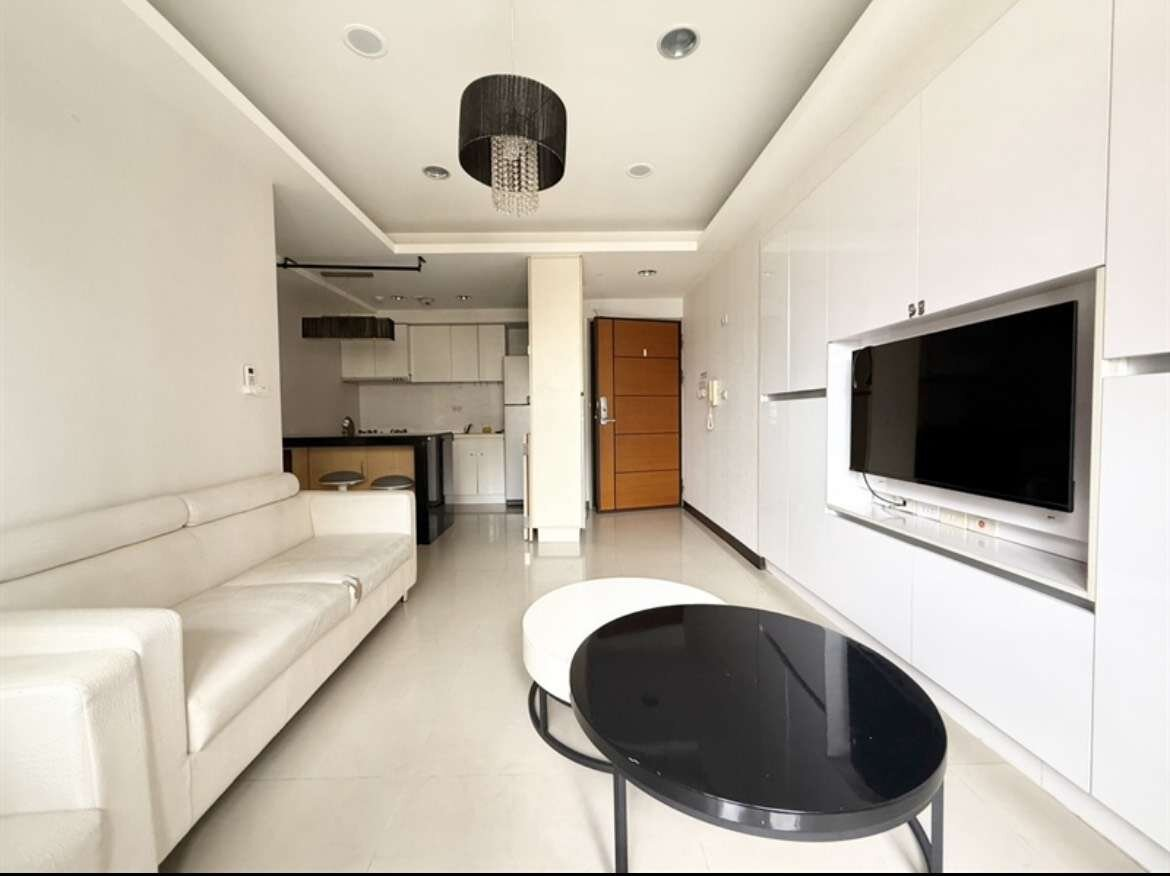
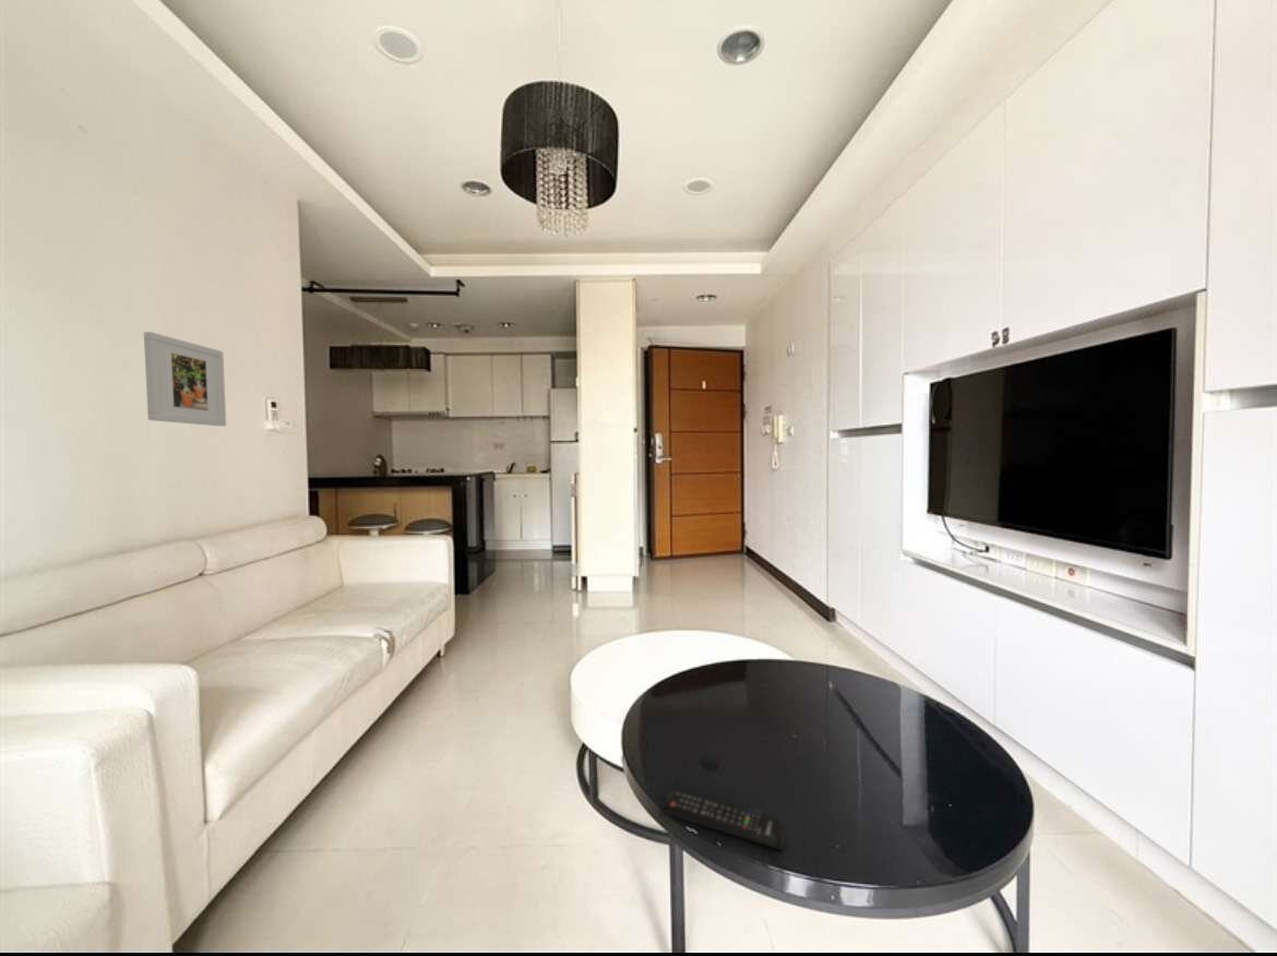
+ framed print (188, 383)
+ remote control (719, 817)
